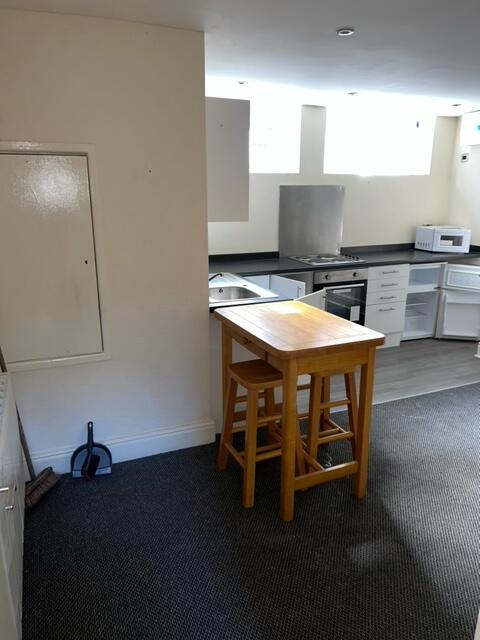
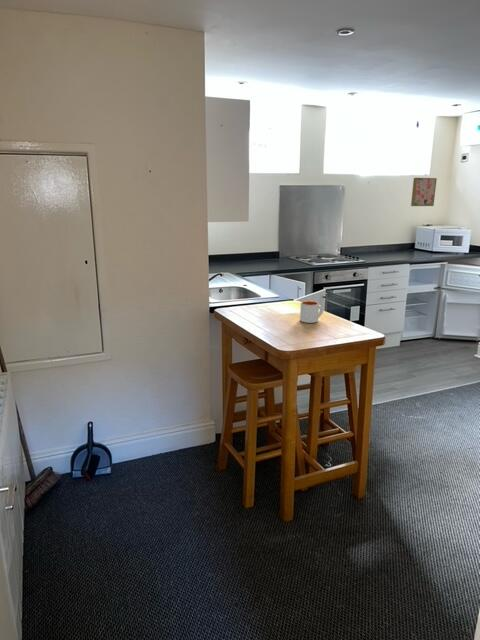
+ wall art (423, 192)
+ mug (311, 311)
